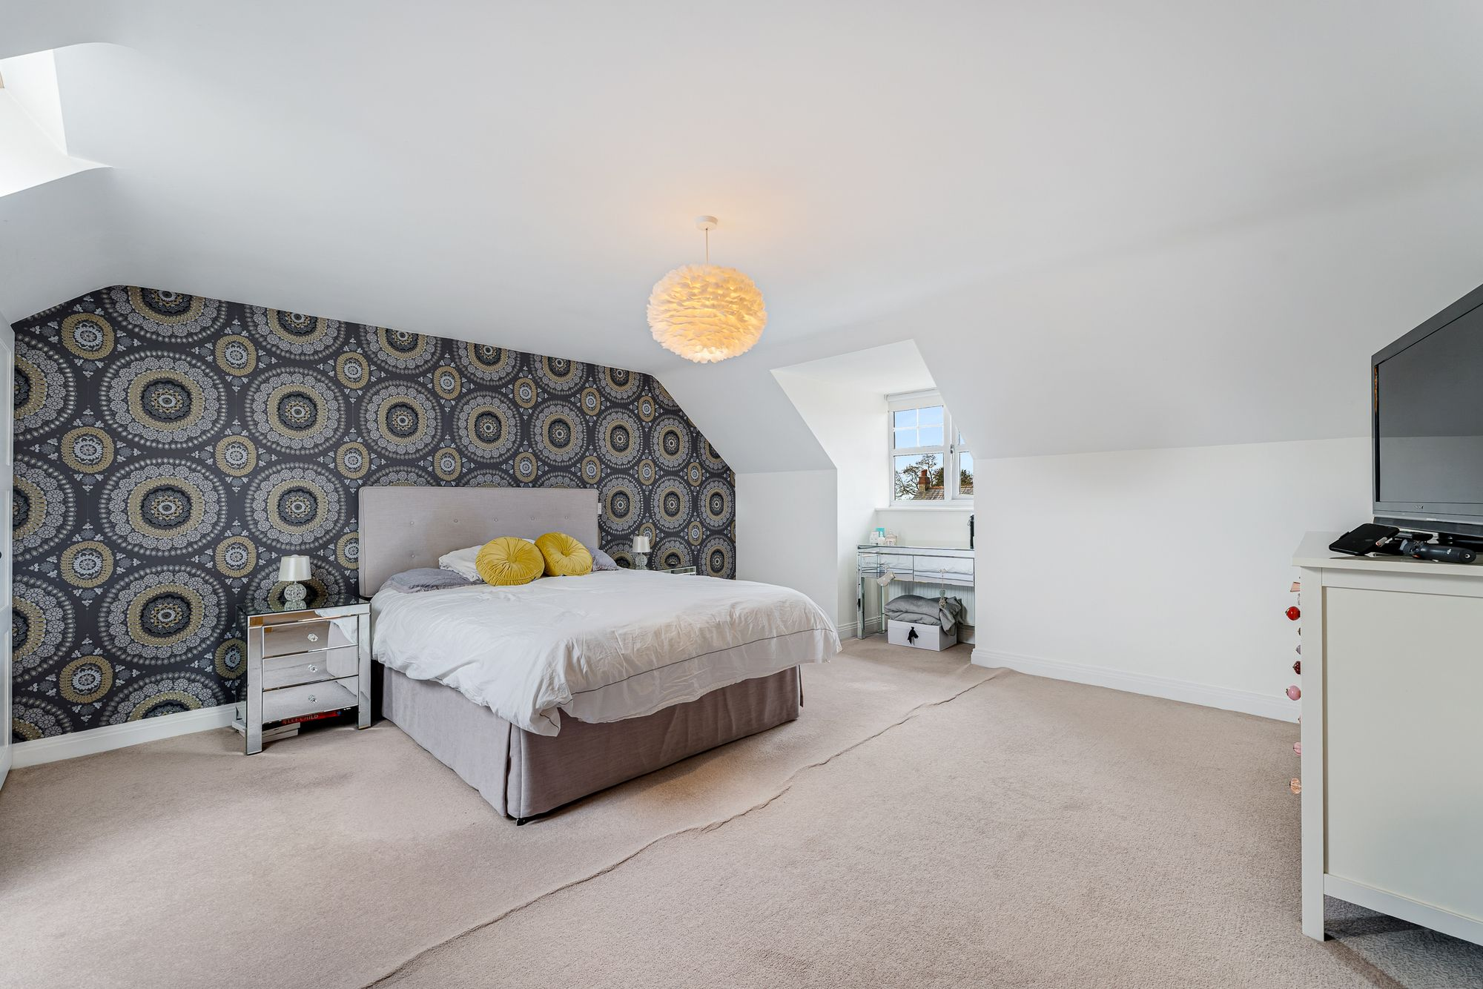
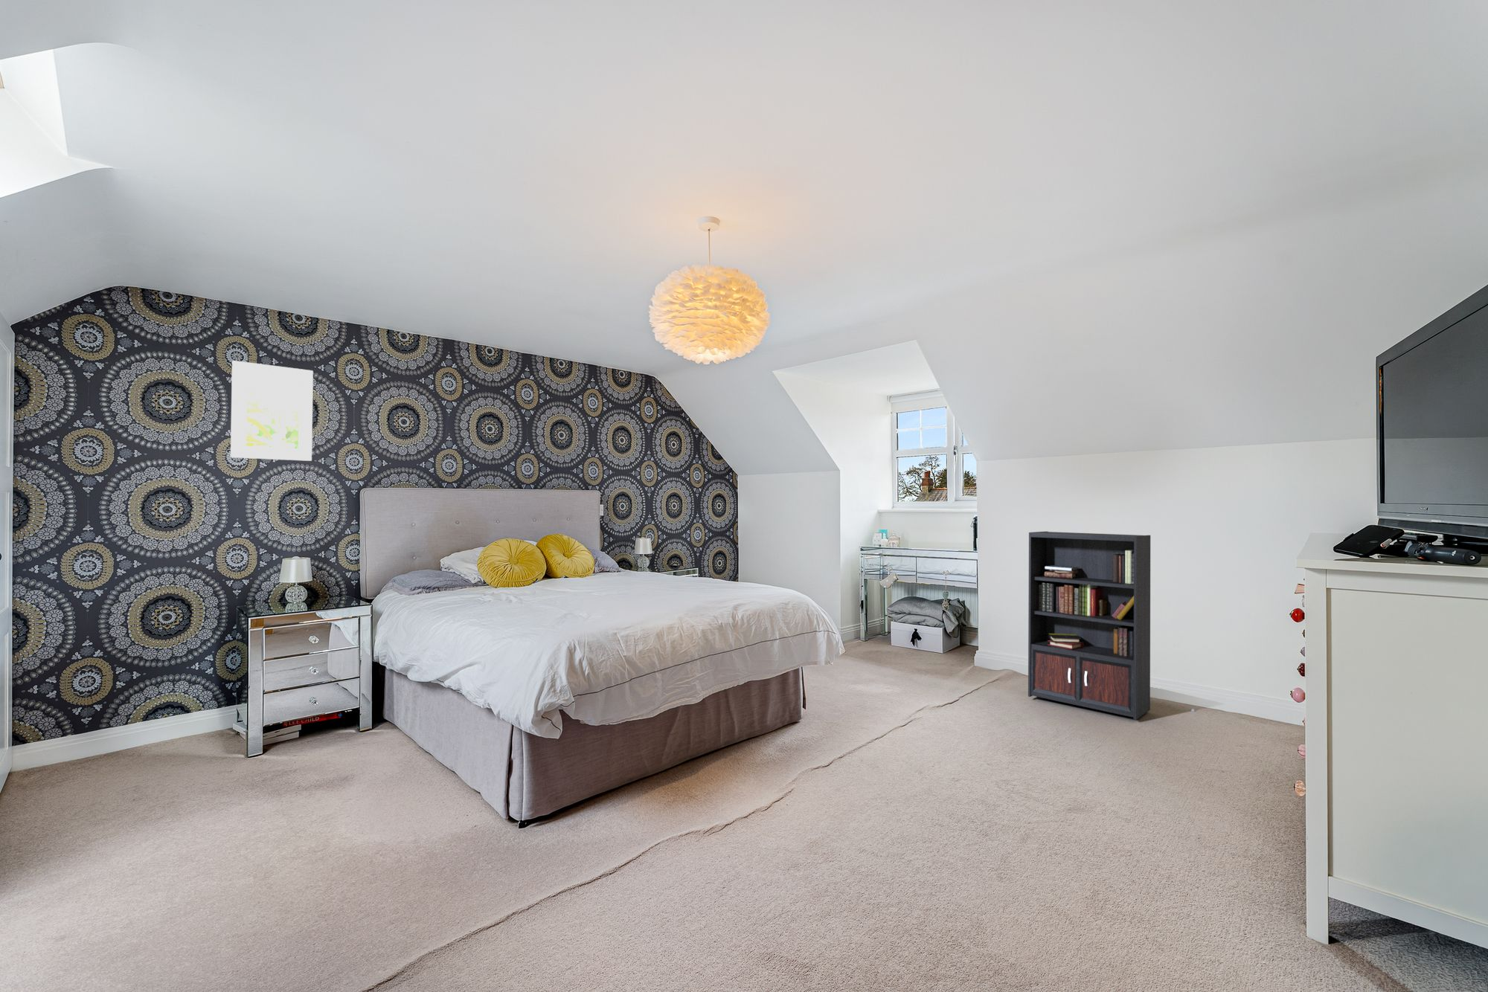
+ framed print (273, 412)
+ bookcase (1108, 619)
